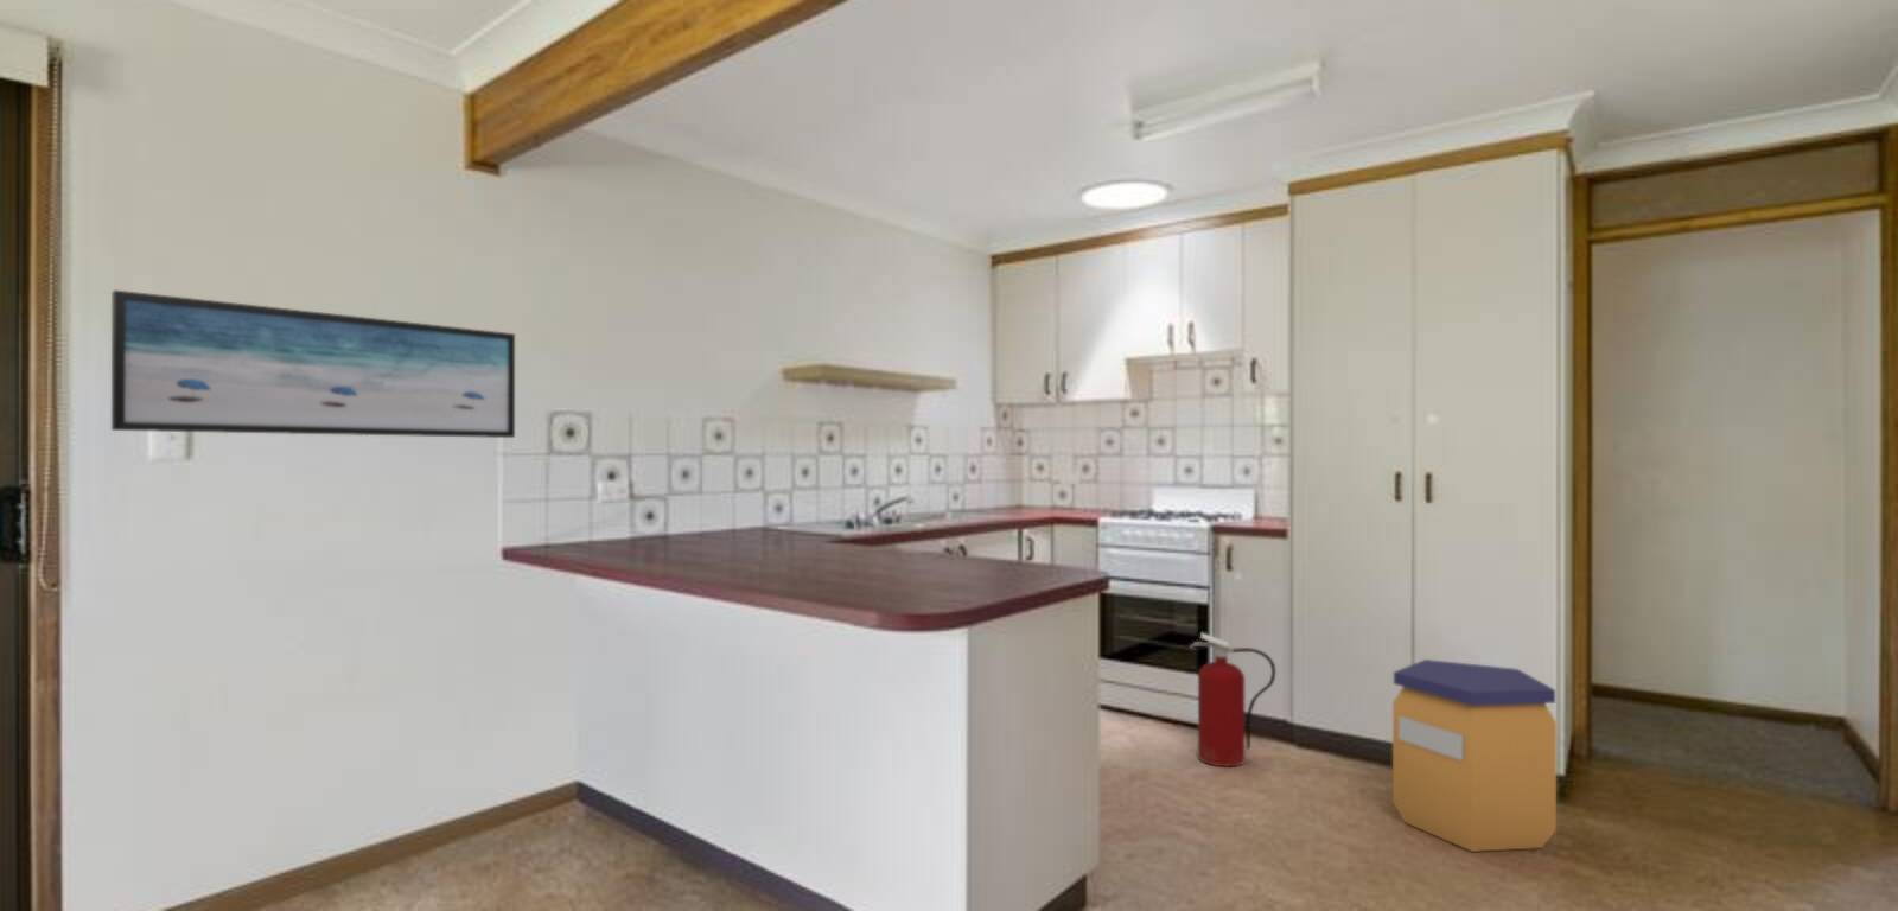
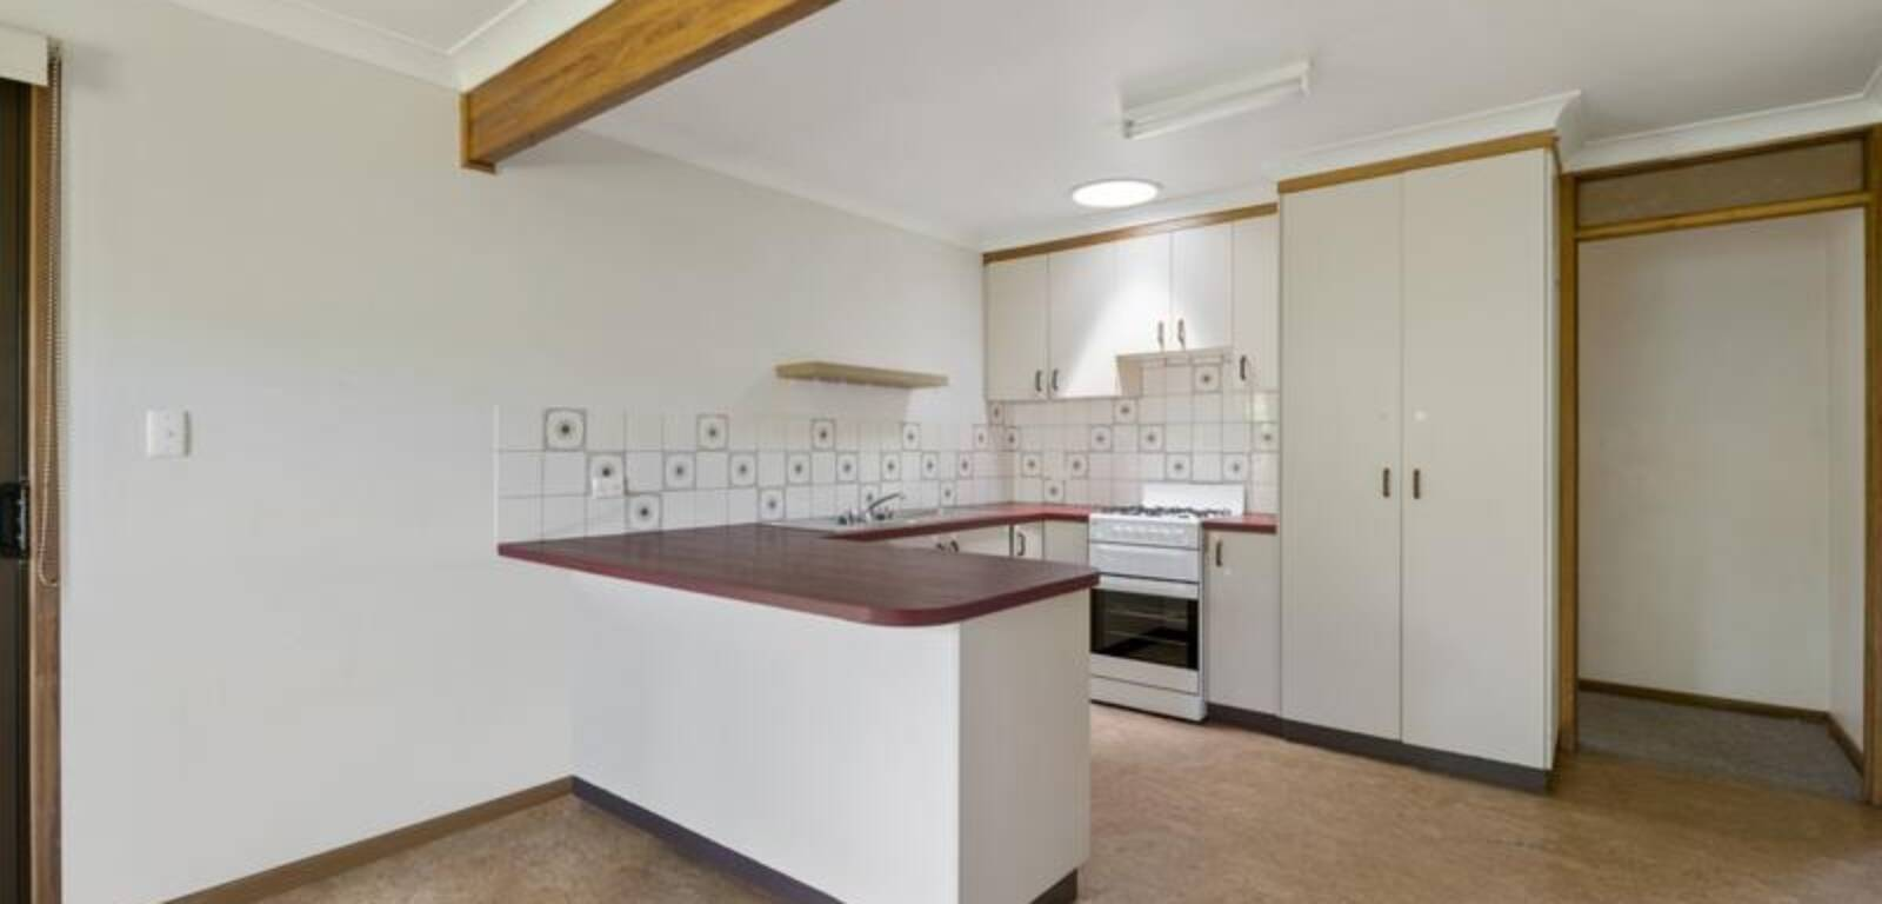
- fire extinguisher (1231, 698)
- wall art (341, 375)
- trash can (1474, 751)
